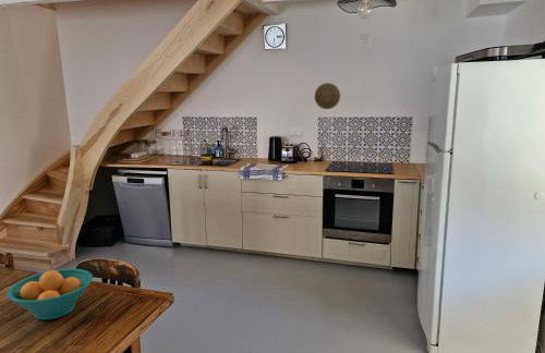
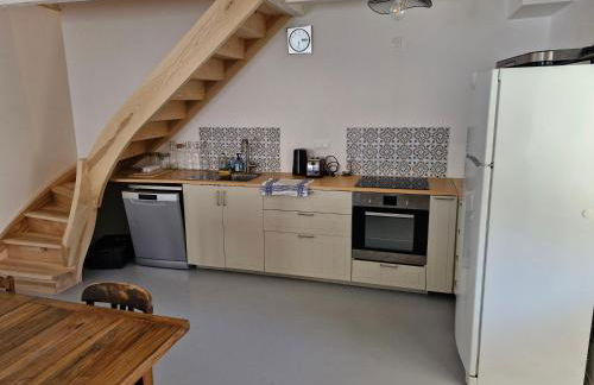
- decorative plate (327, 96)
- fruit bowl (52, 291)
